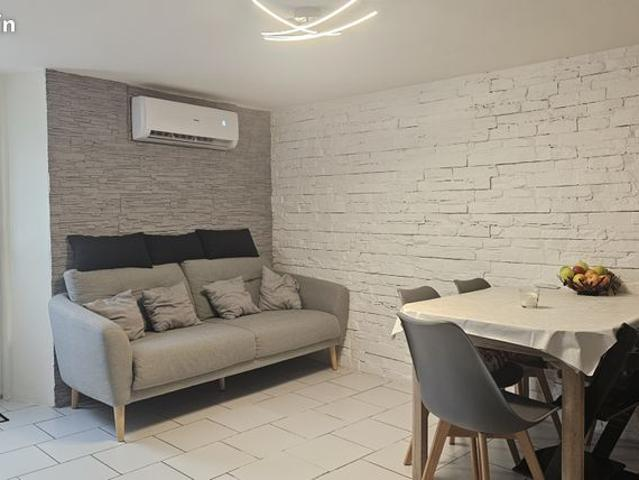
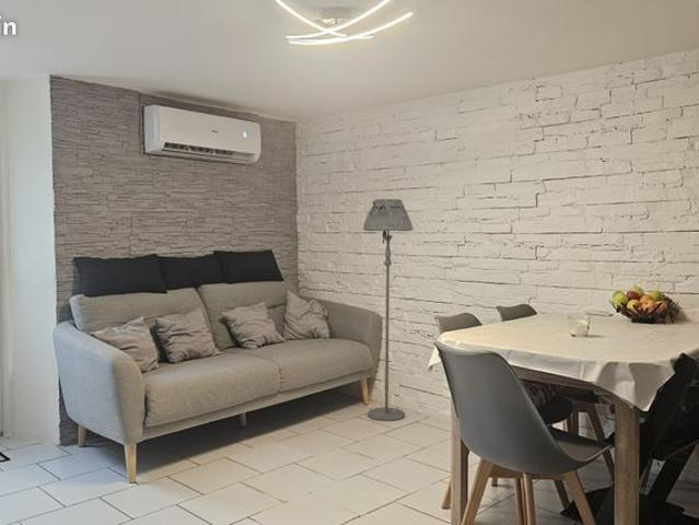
+ floor lamp (387, 308)
